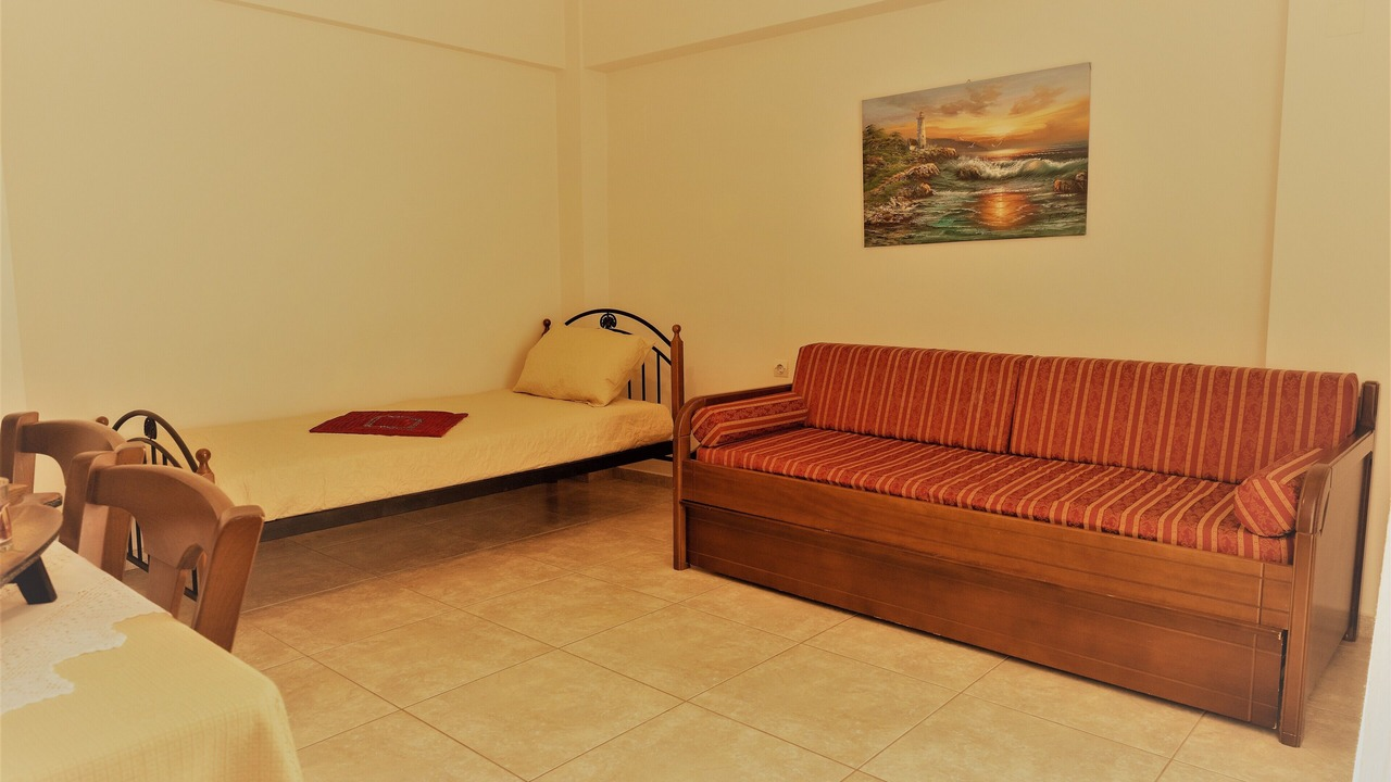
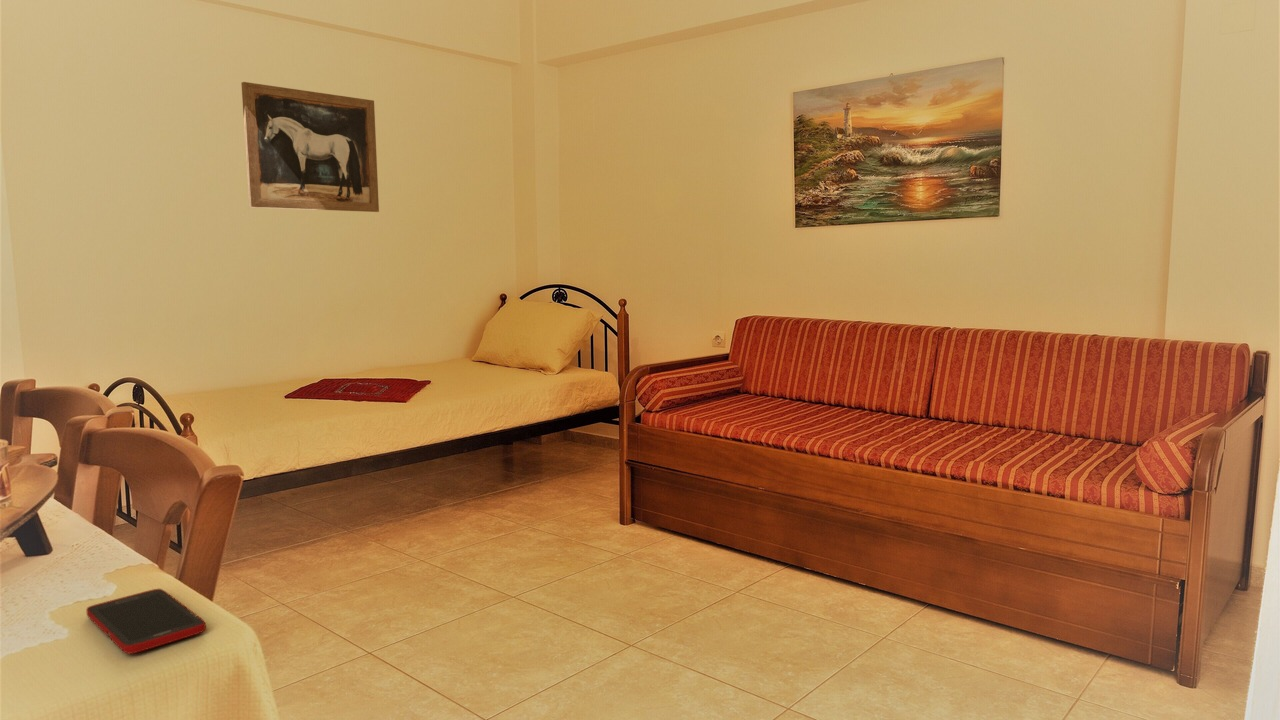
+ cell phone (145, 619)
+ wall art (314, 151)
